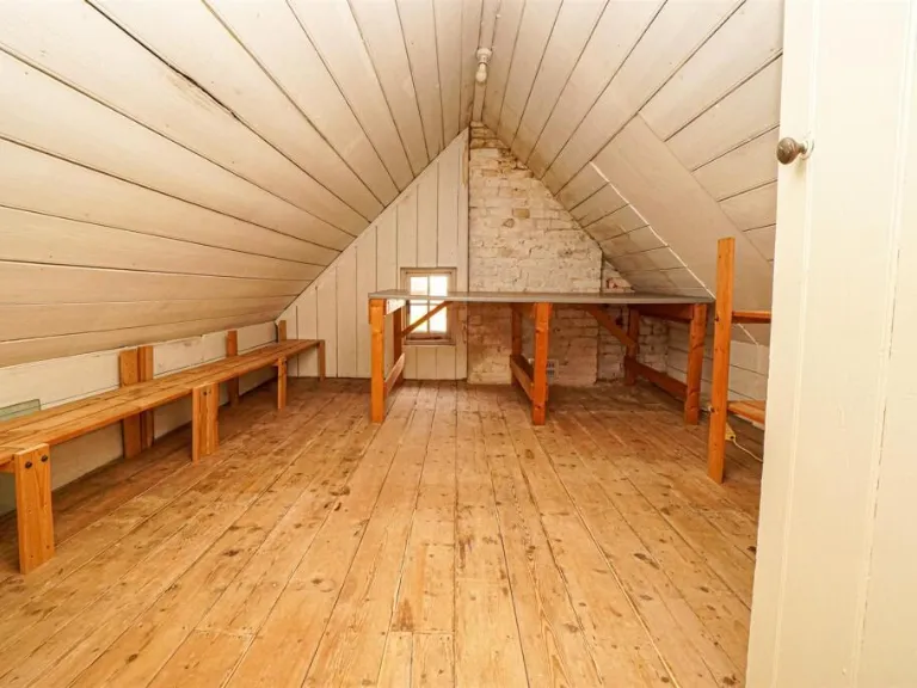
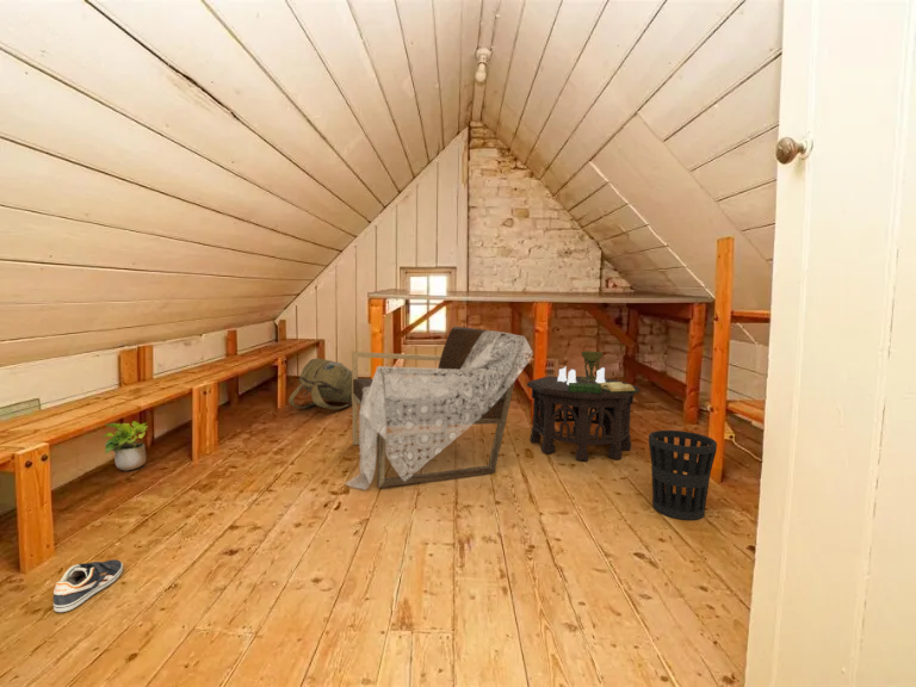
+ side table (581, 400)
+ sneaker (91, 575)
+ backpack (326, 383)
+ armchair (428, 395)
+ wastebasket (680, 474)
+ potted plant (125, 444)
